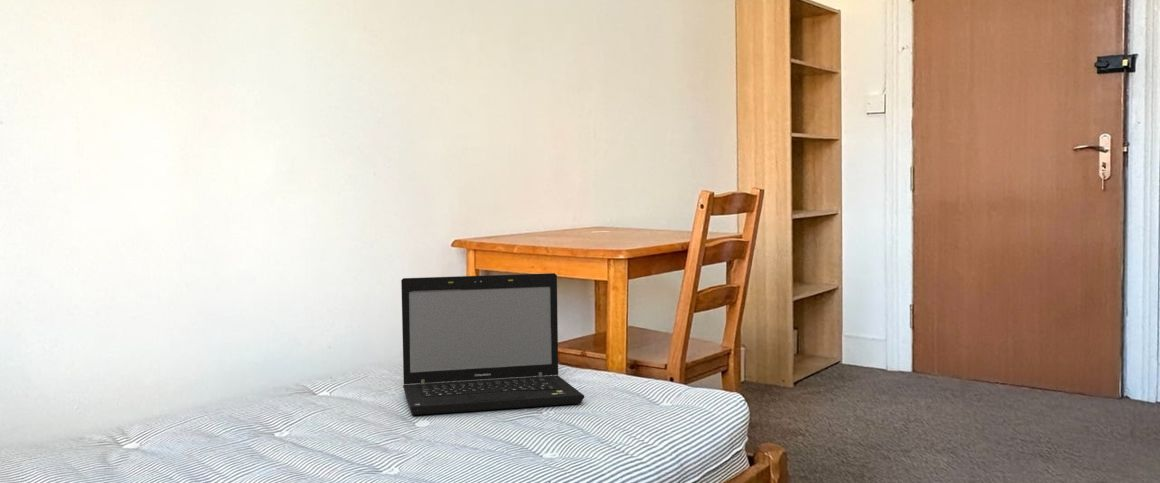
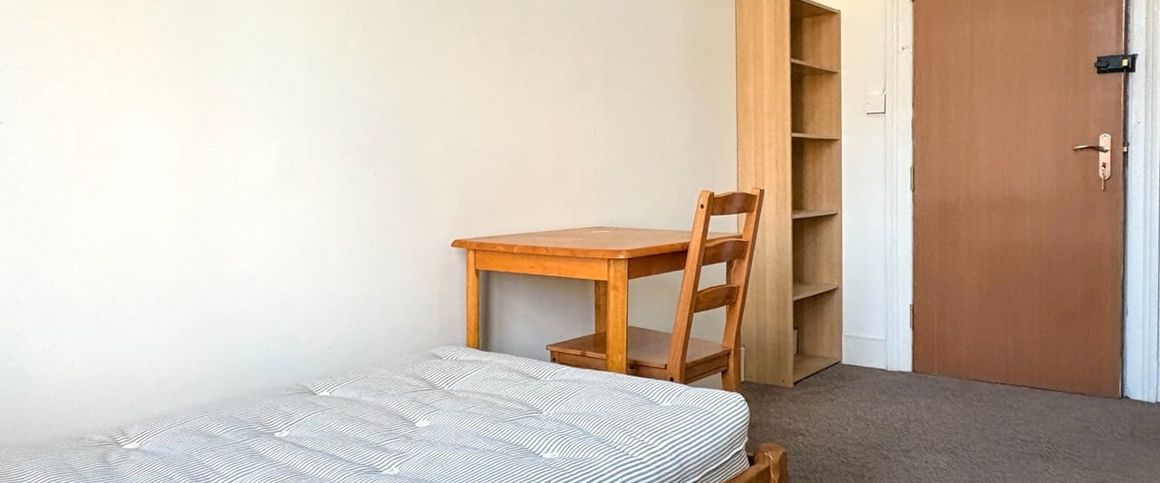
- laptop (489, 339)
